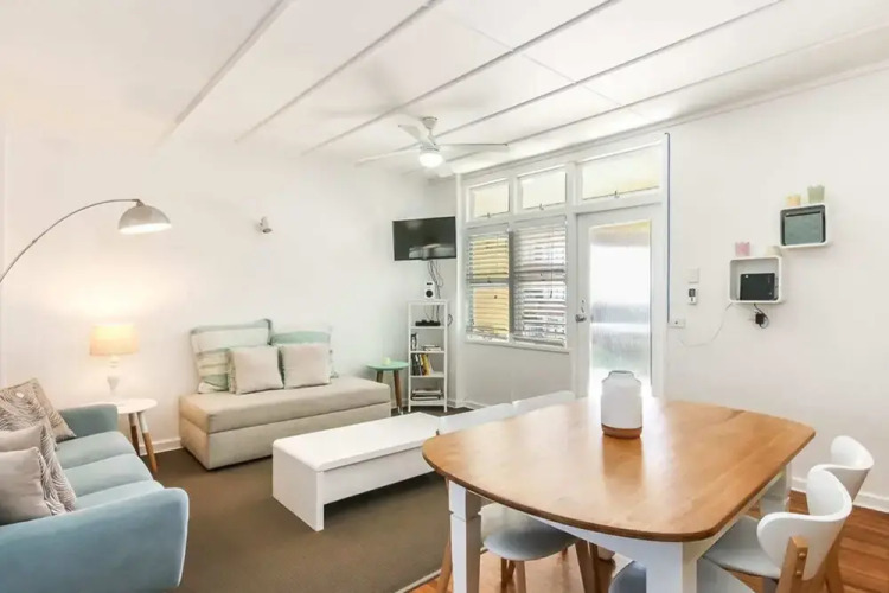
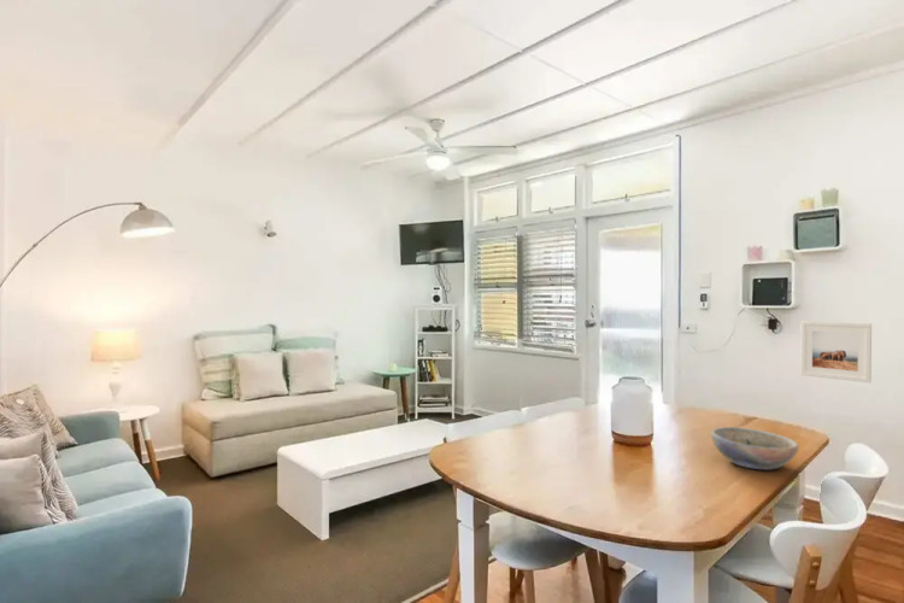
+ bowl (752, 449)
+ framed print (834, 350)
